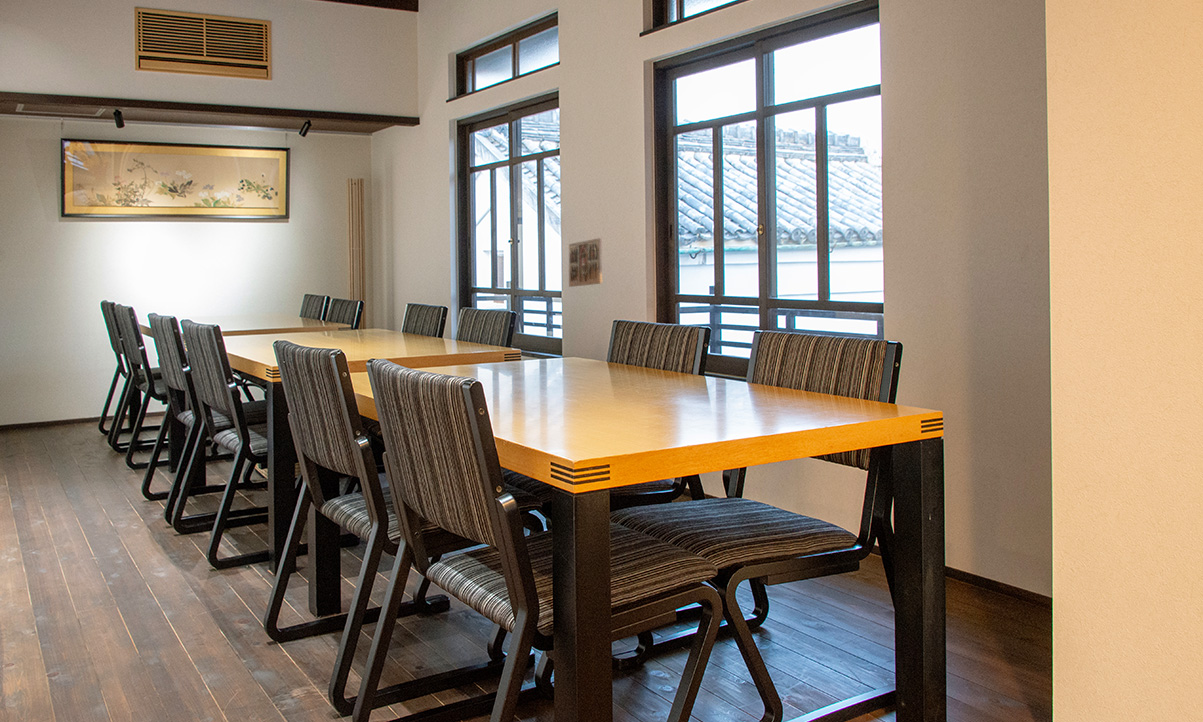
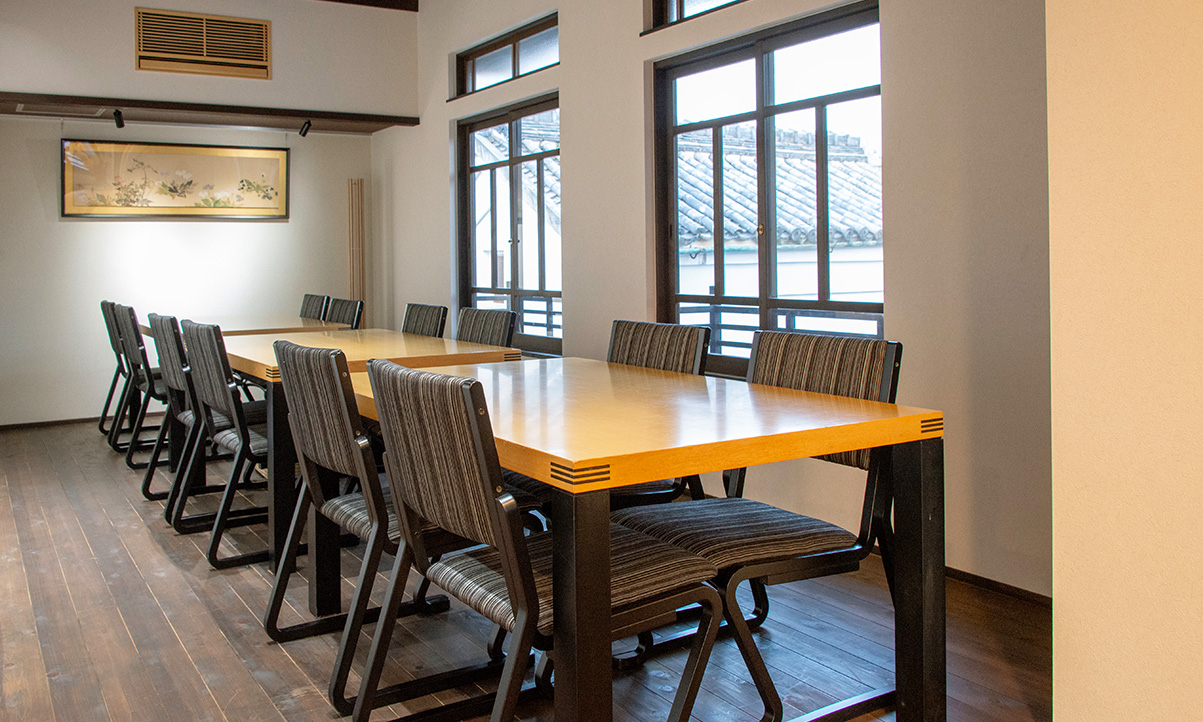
- religious icon (584, 263)
